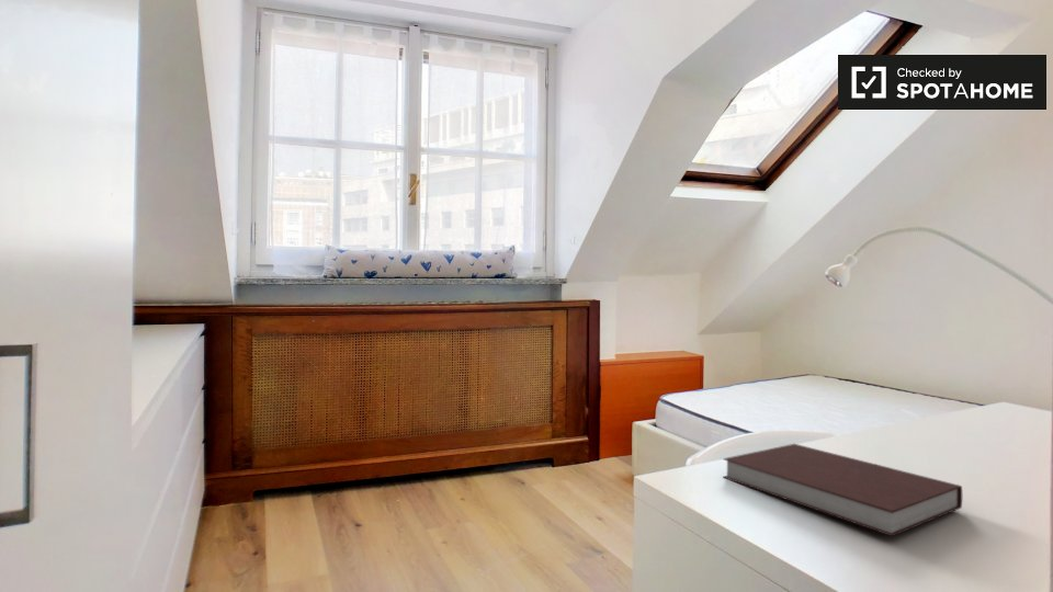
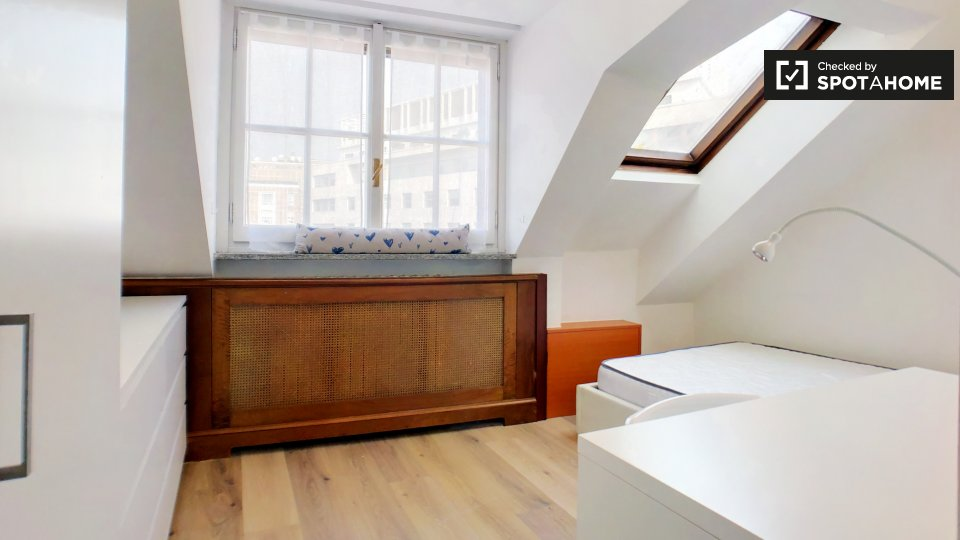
- notebook (834, 481)
